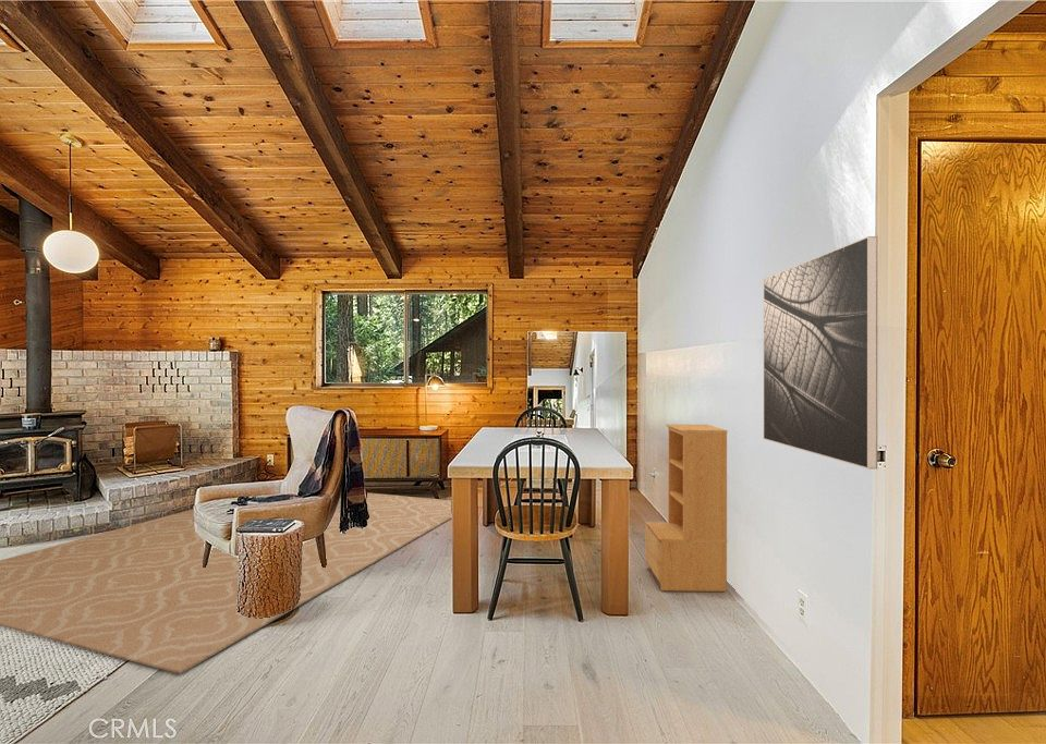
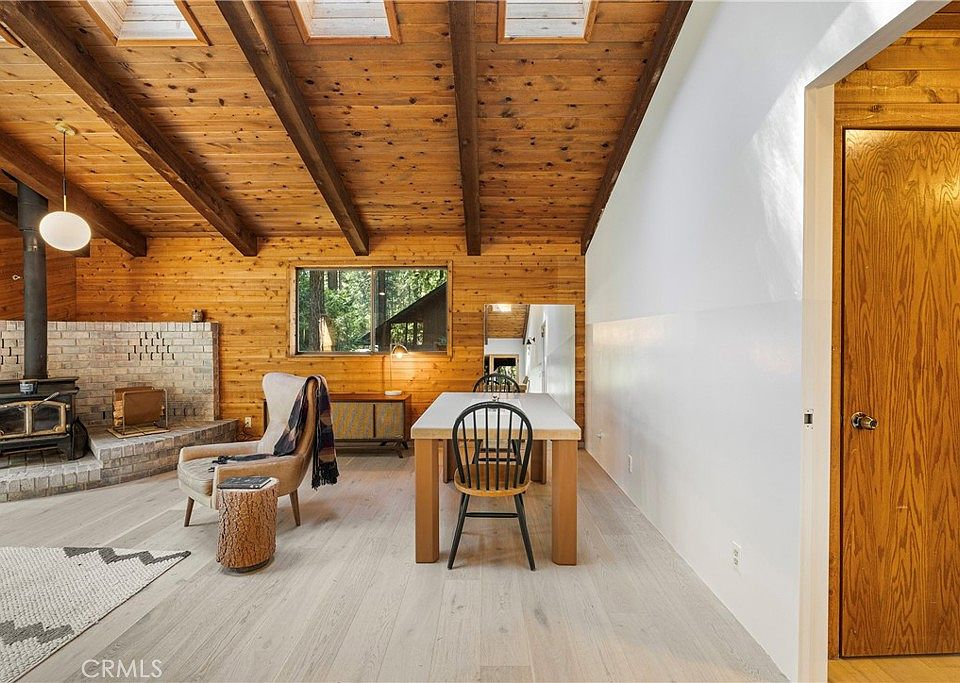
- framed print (810, 356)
- rug (235, 557)
- bookshelf (683, 502)
